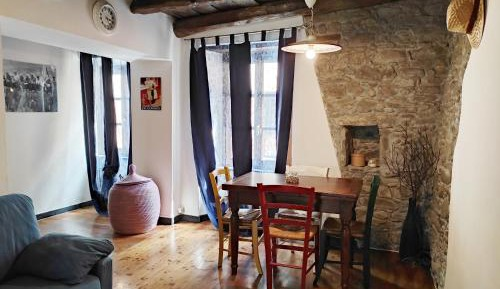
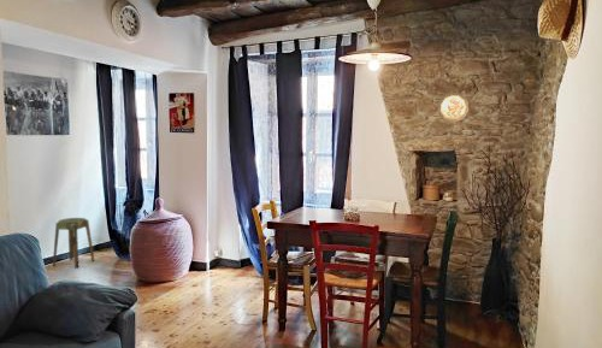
+ decorative plate (453, 107)
+ stool (72, 241)
